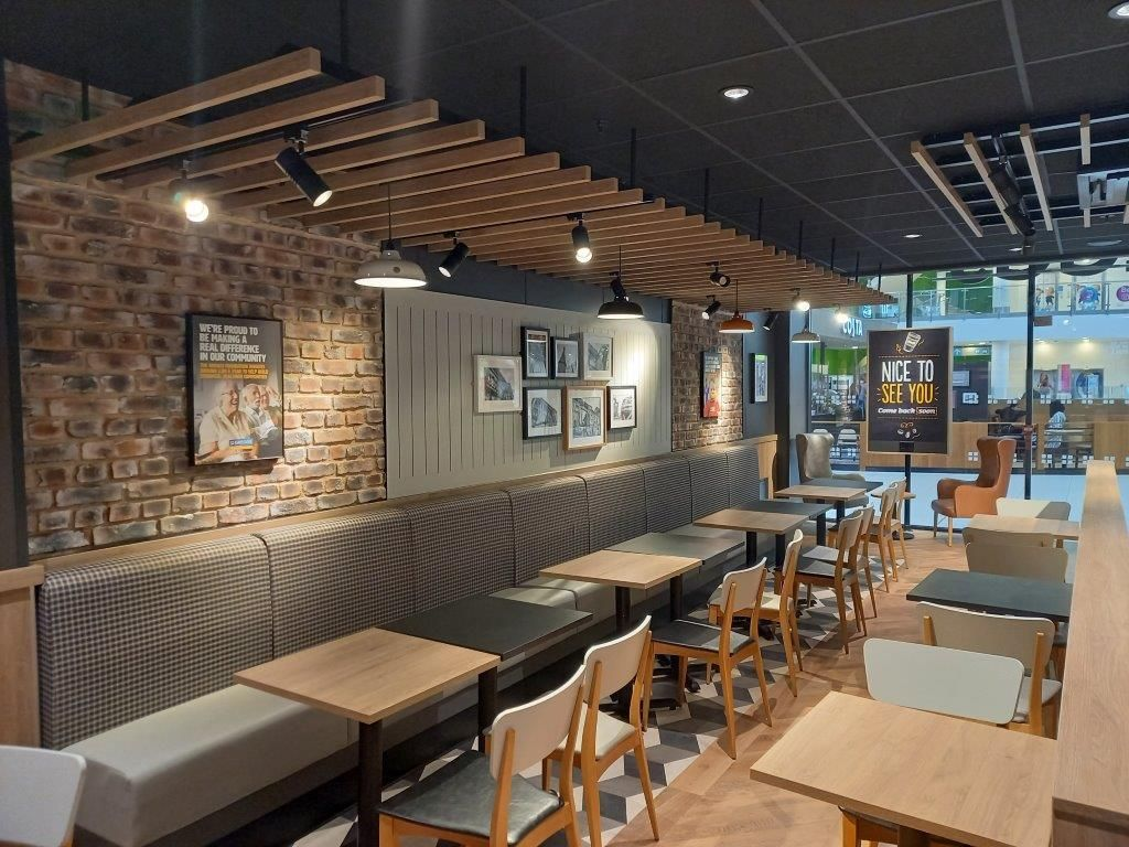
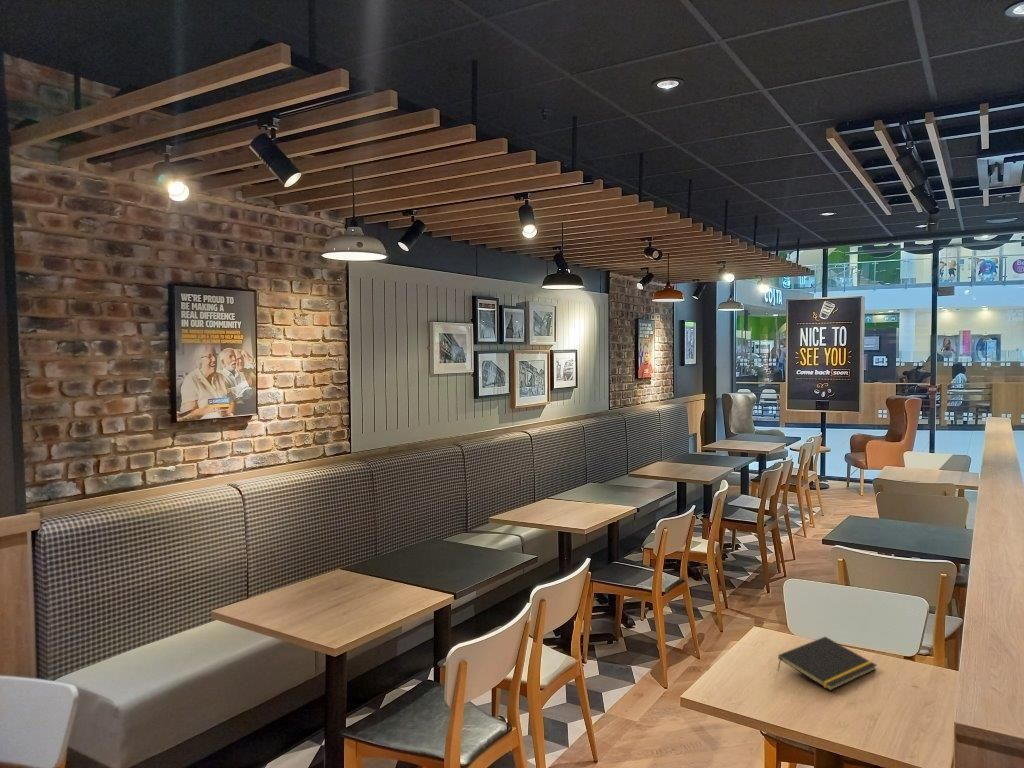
+ notepad (827, 661)
